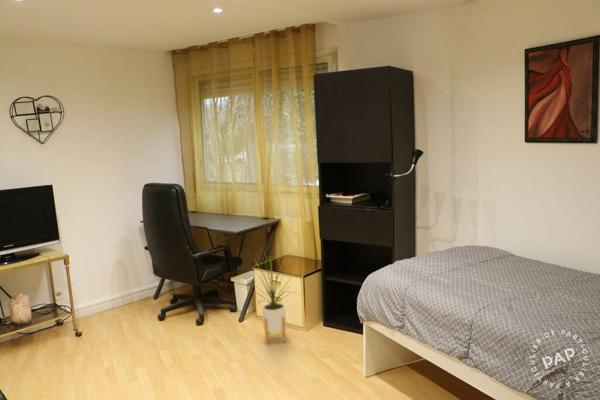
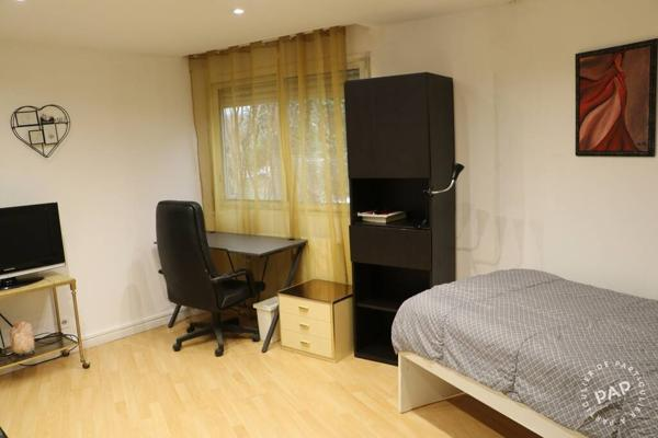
- house plant (274, 295)
